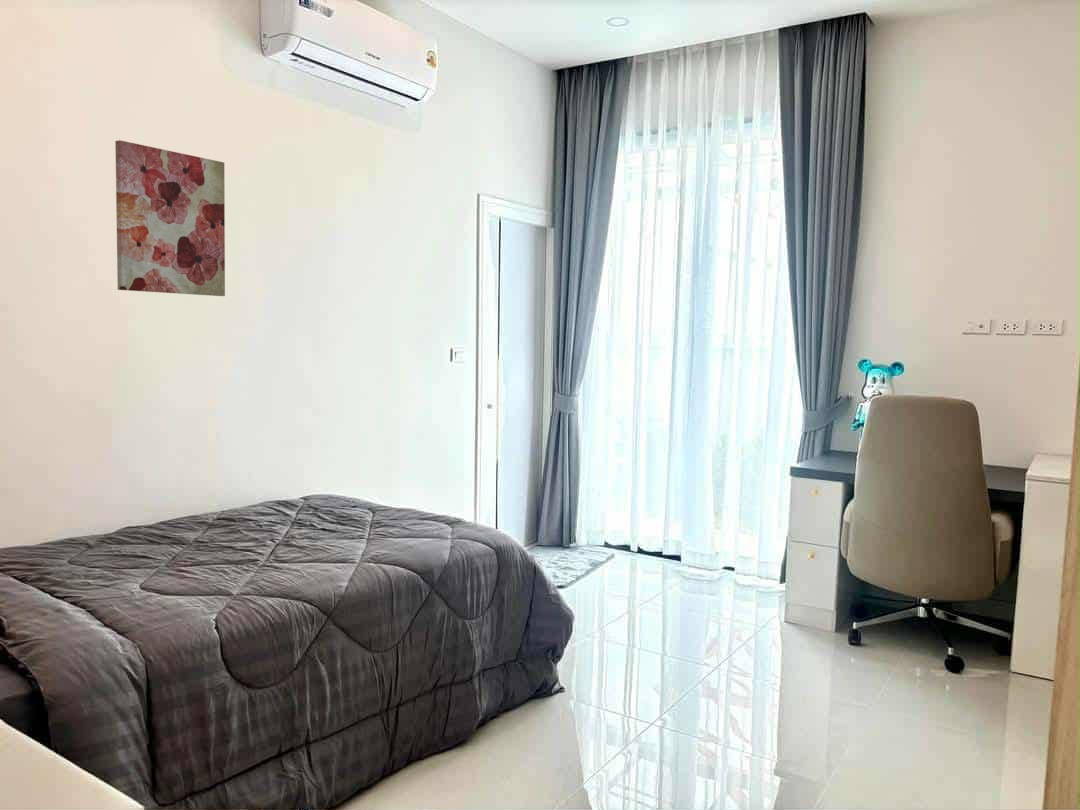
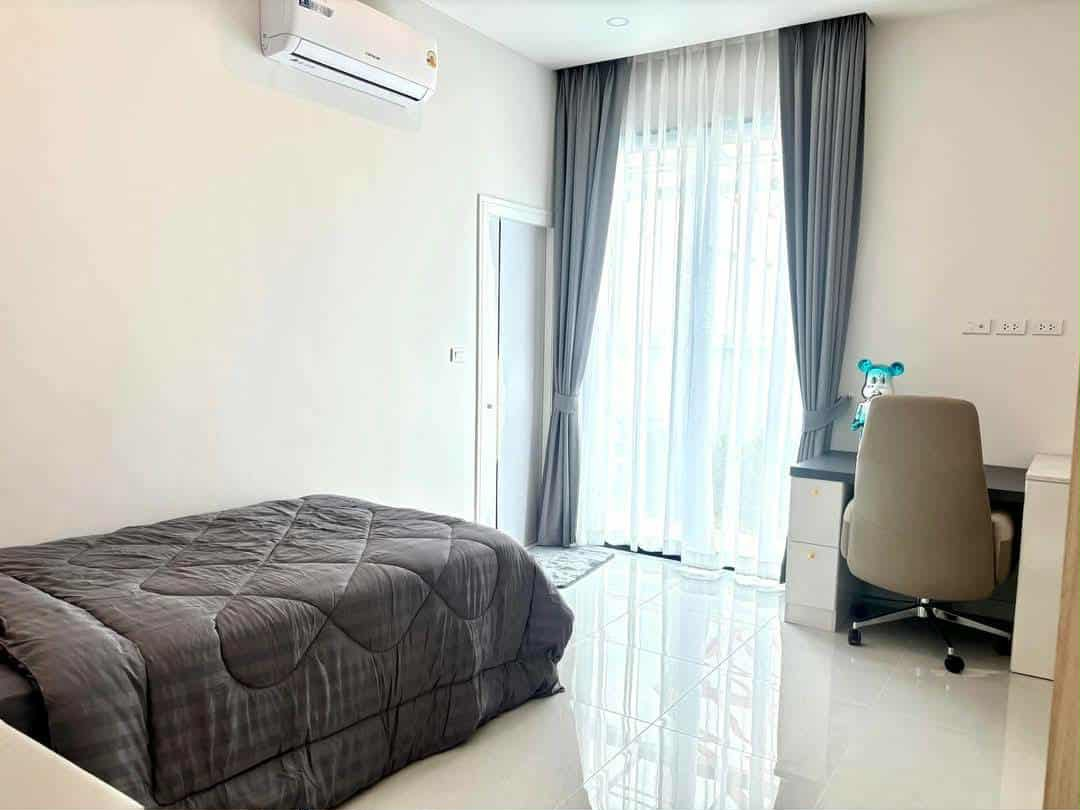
- wall art (173, 223)
